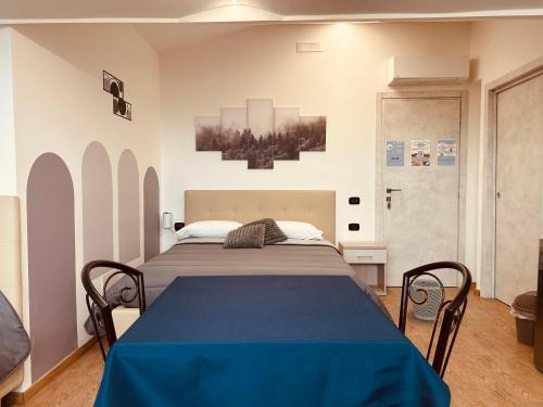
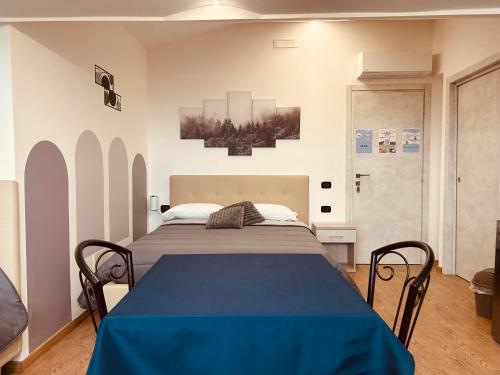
- wastebasket (427, 301)
